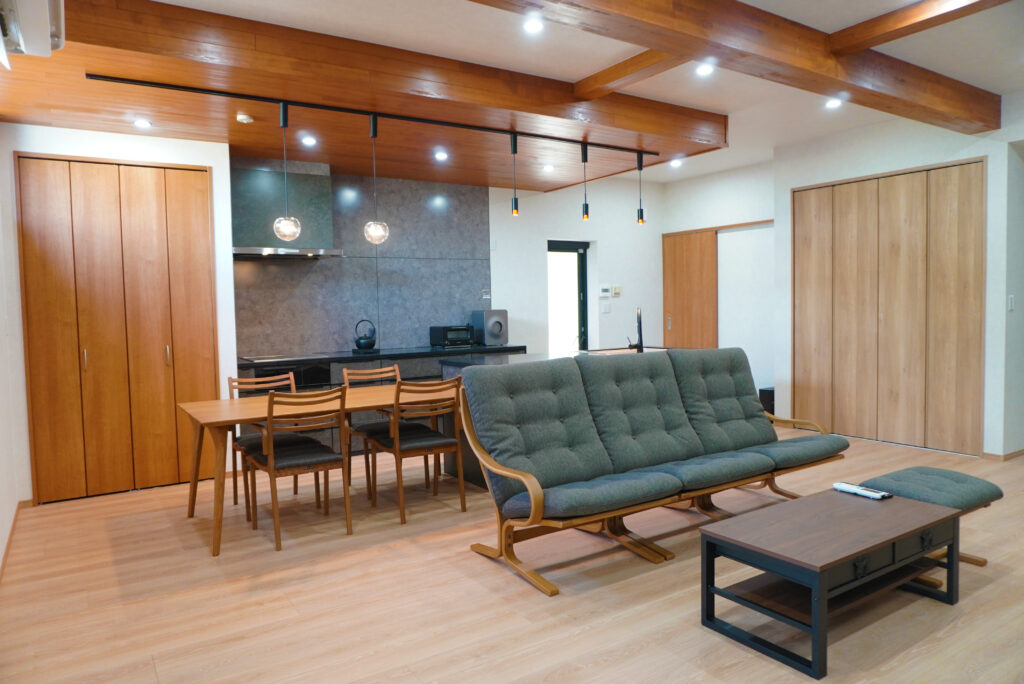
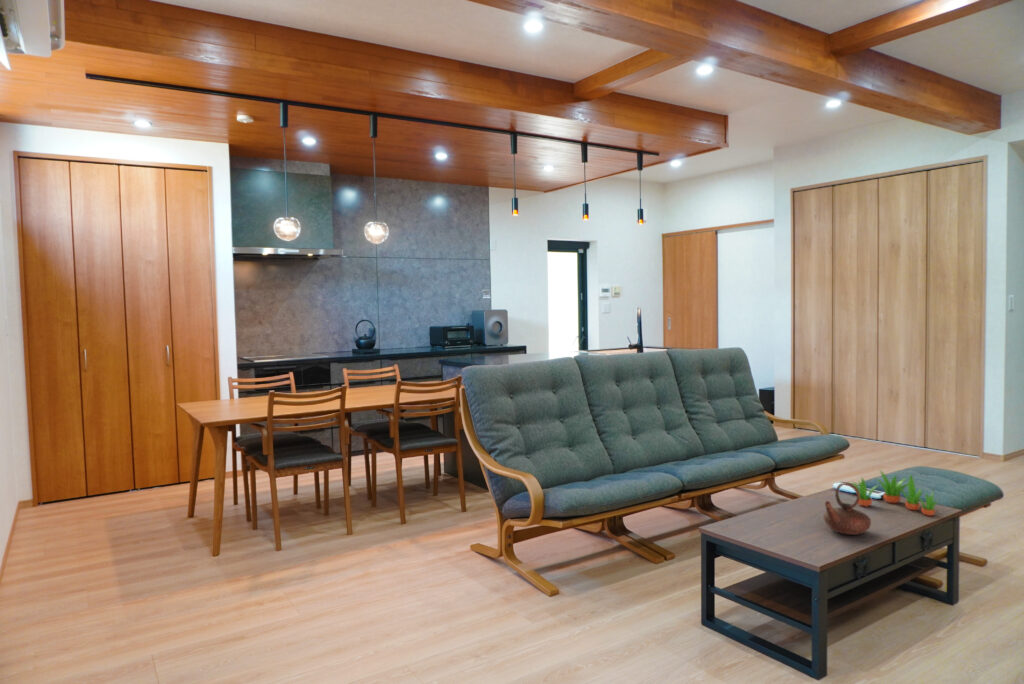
+ succulent plant (895, 489)
+ teapot (843, 509)
